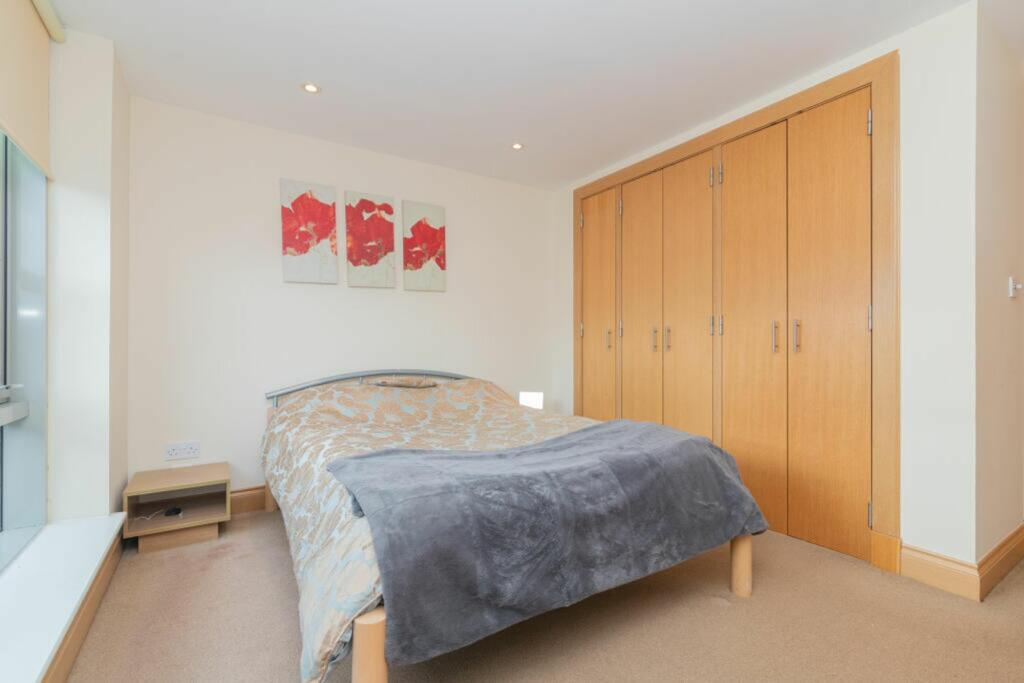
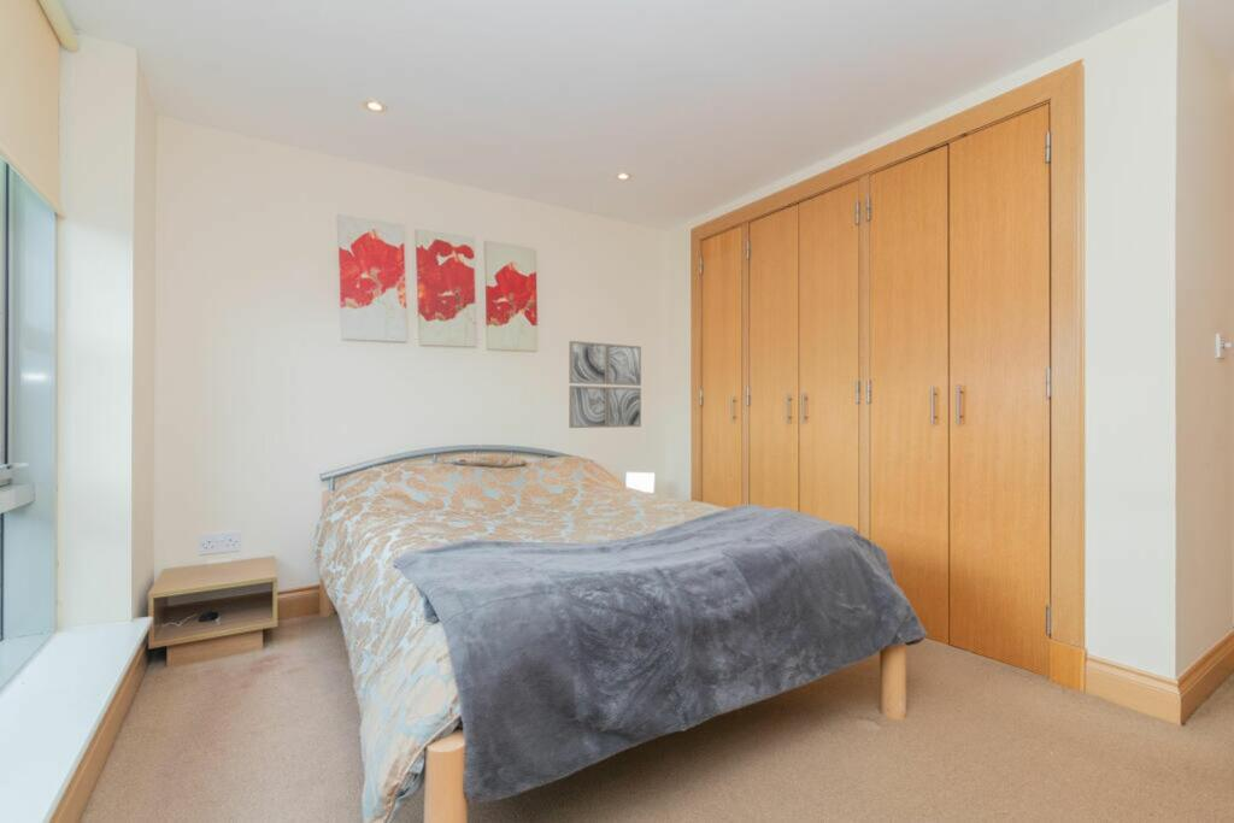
+ wall art (606, 387)
